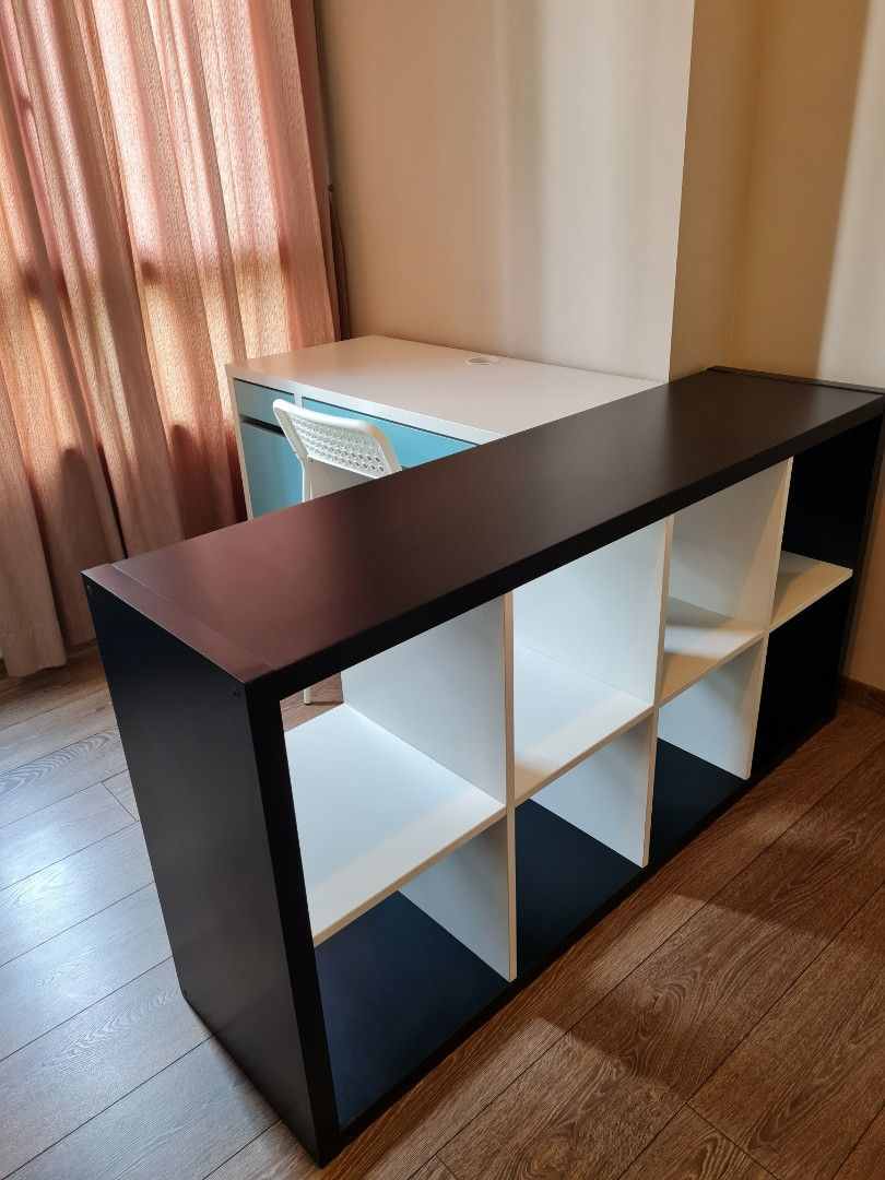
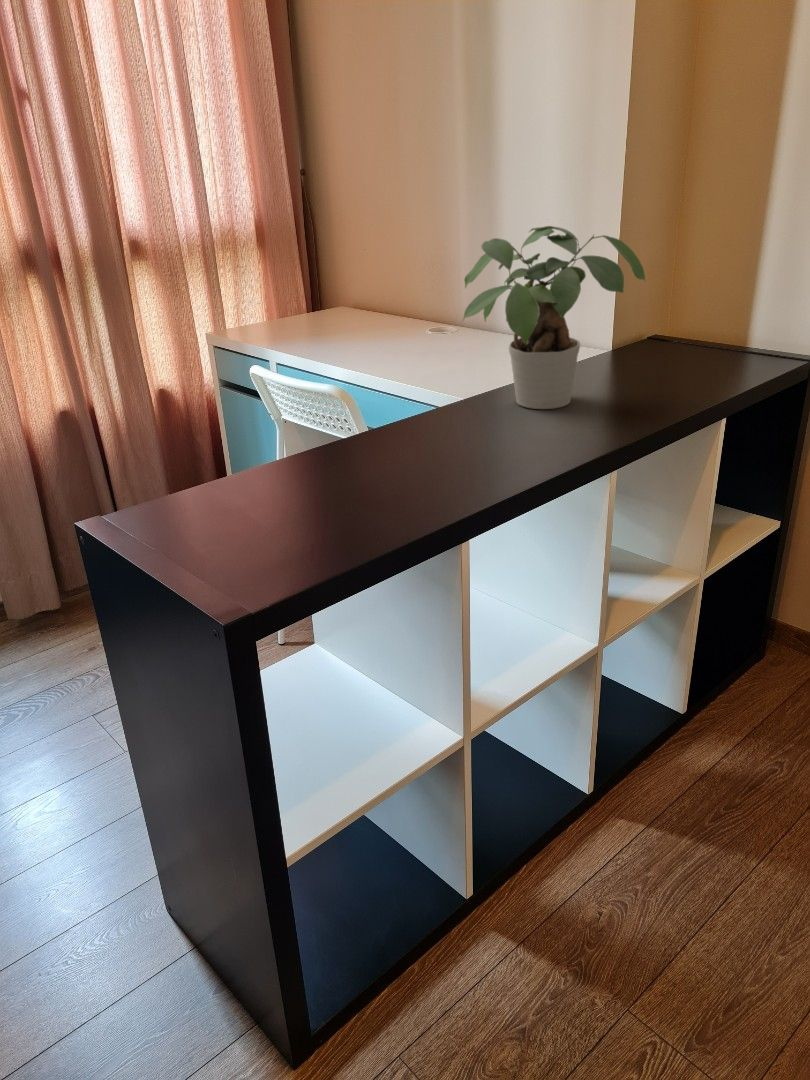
+ potted plant (536, 321)
